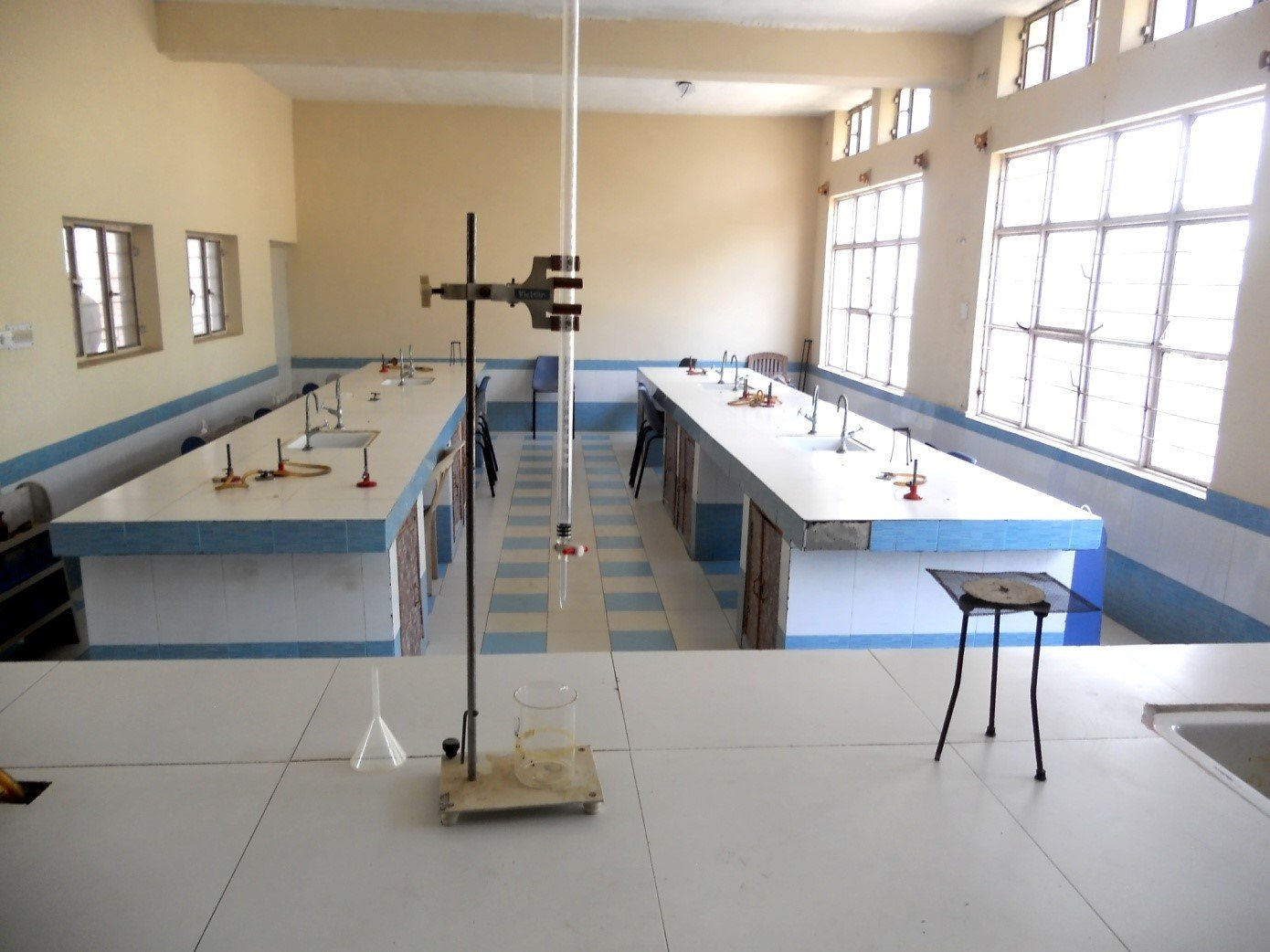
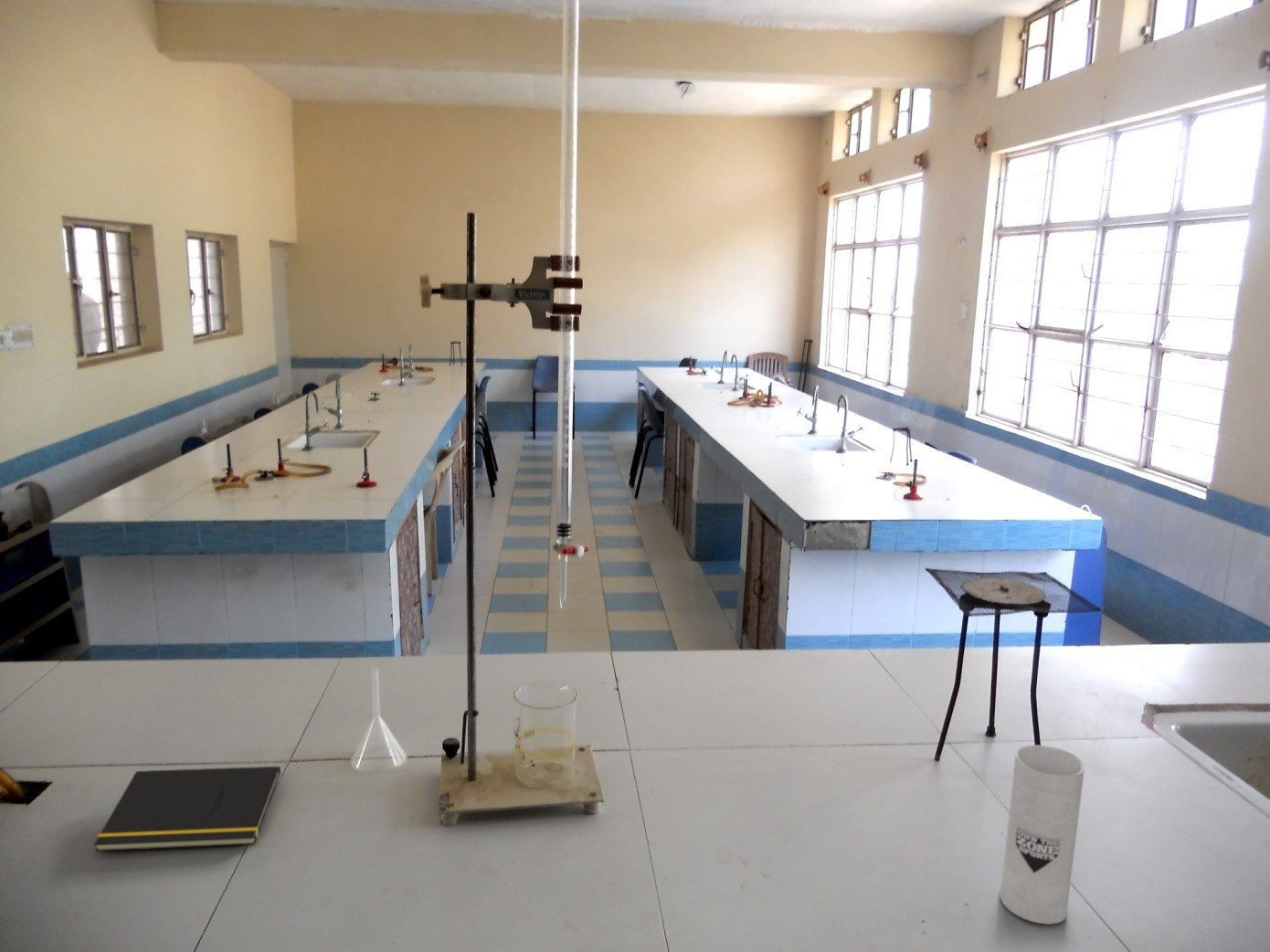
+ notepad (193, 806)
+ paper towel roll (1041, 832)
